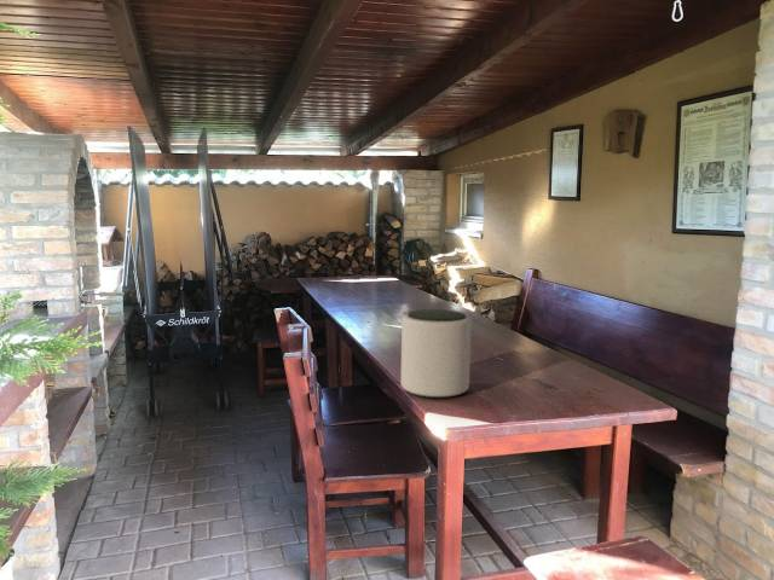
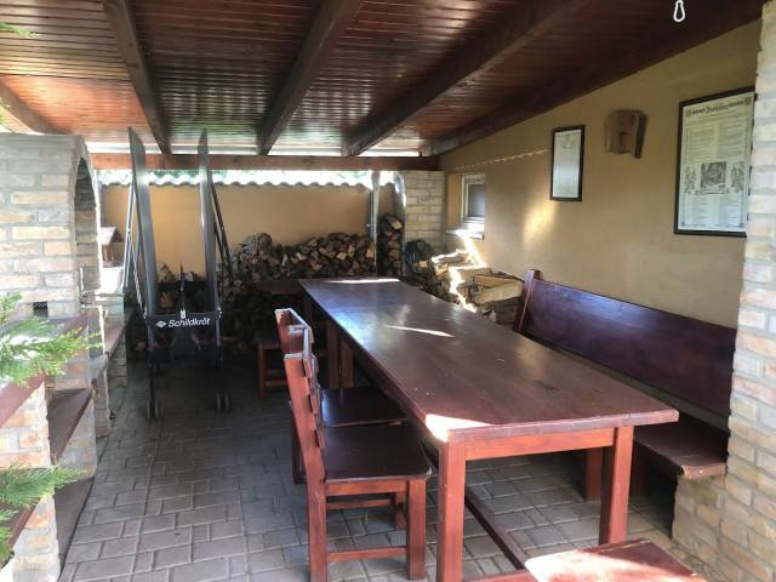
- plant pot (435, 352)
